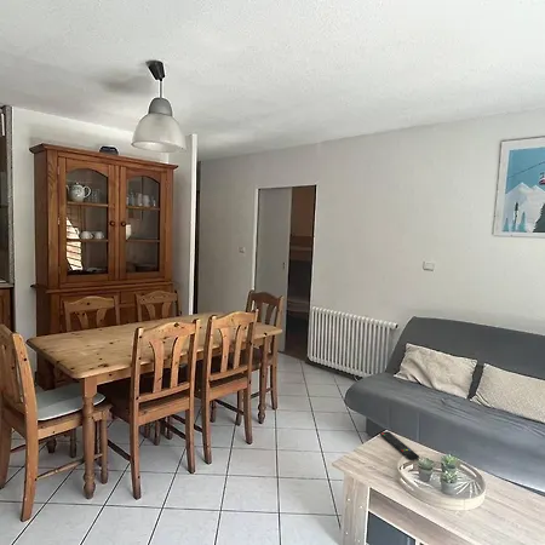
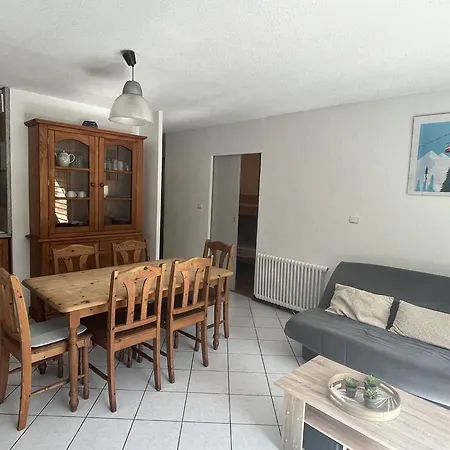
- remote control (397, 444)
